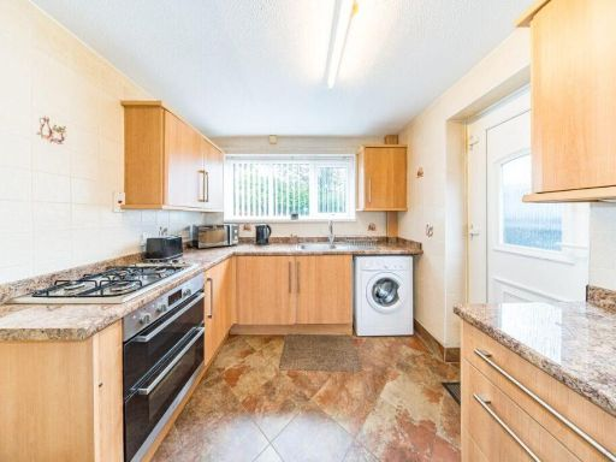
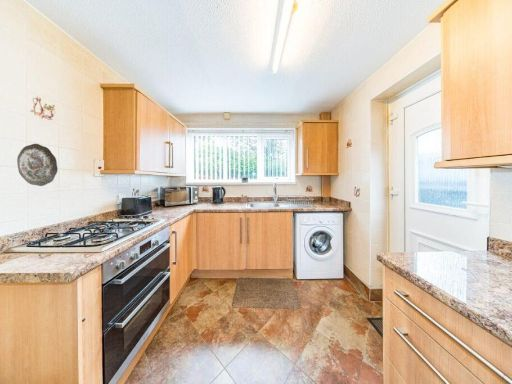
+ decorative plate (37, 165)
